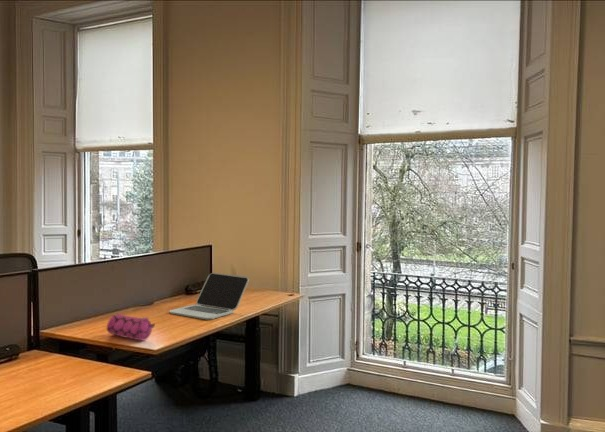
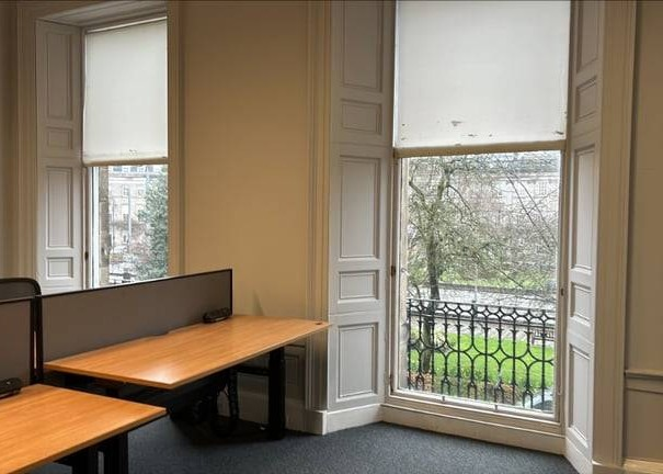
- pencil case (129, 326)
- laptop (209, 294)
